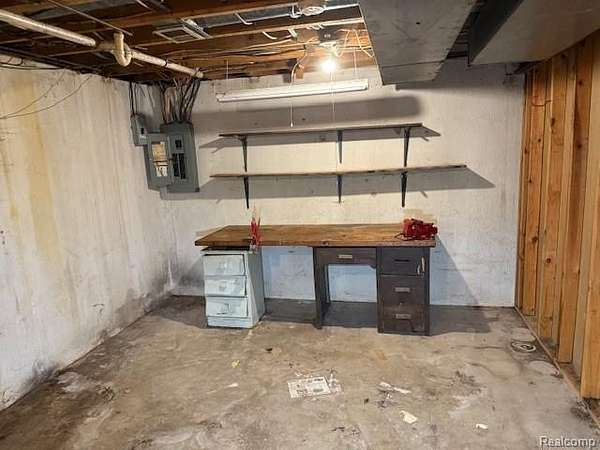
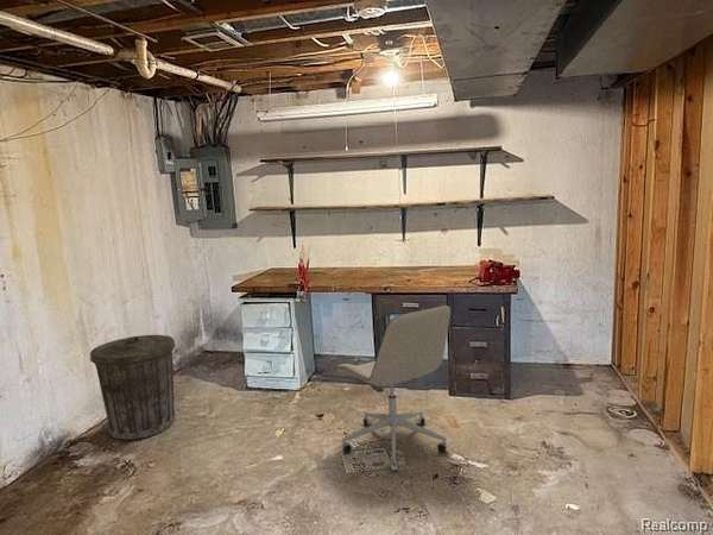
+ office chair (392, 373)
+ trash can (137, 382)
